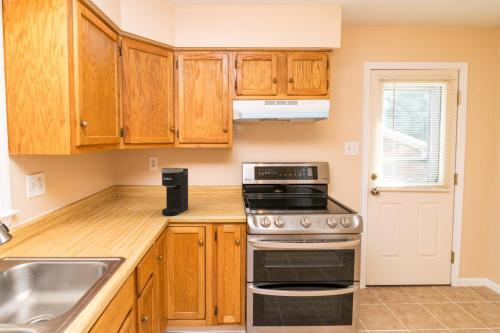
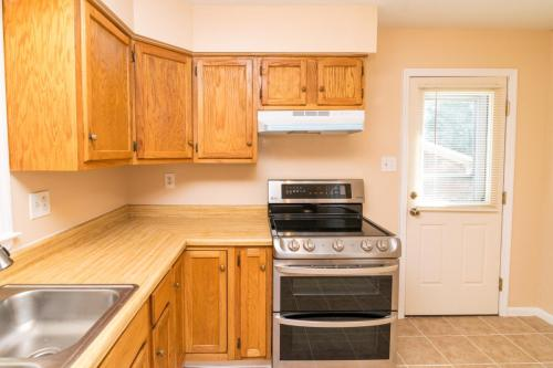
- coffee maker (175, 189)
